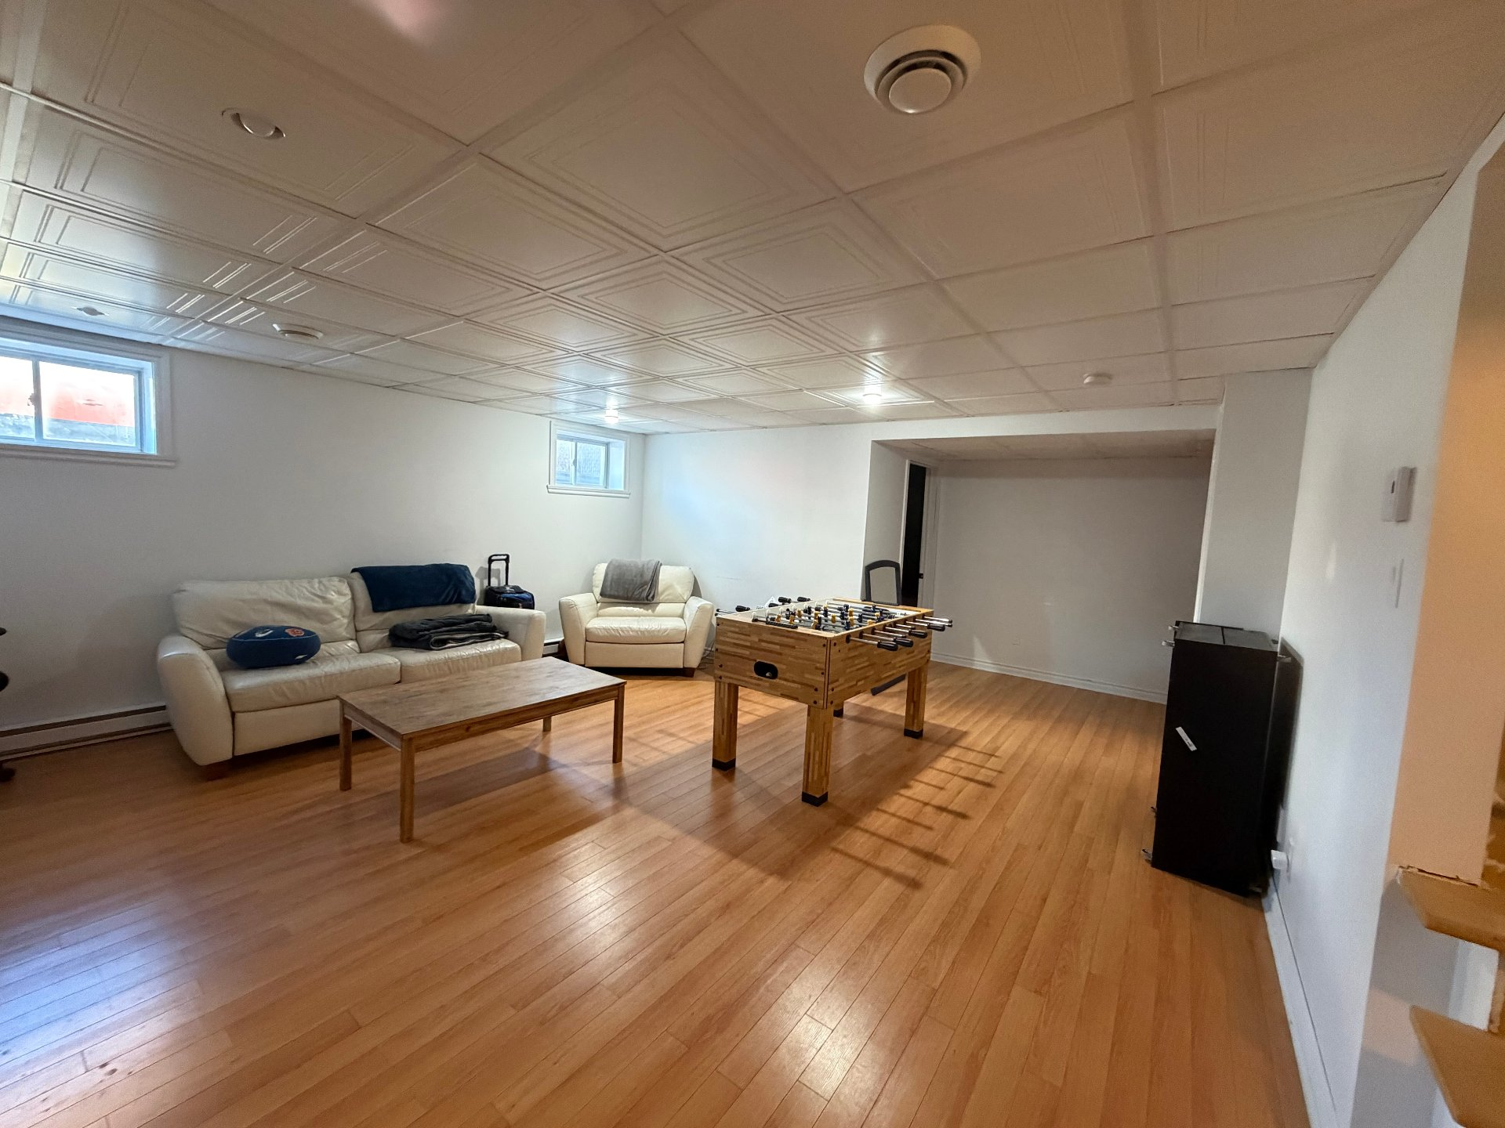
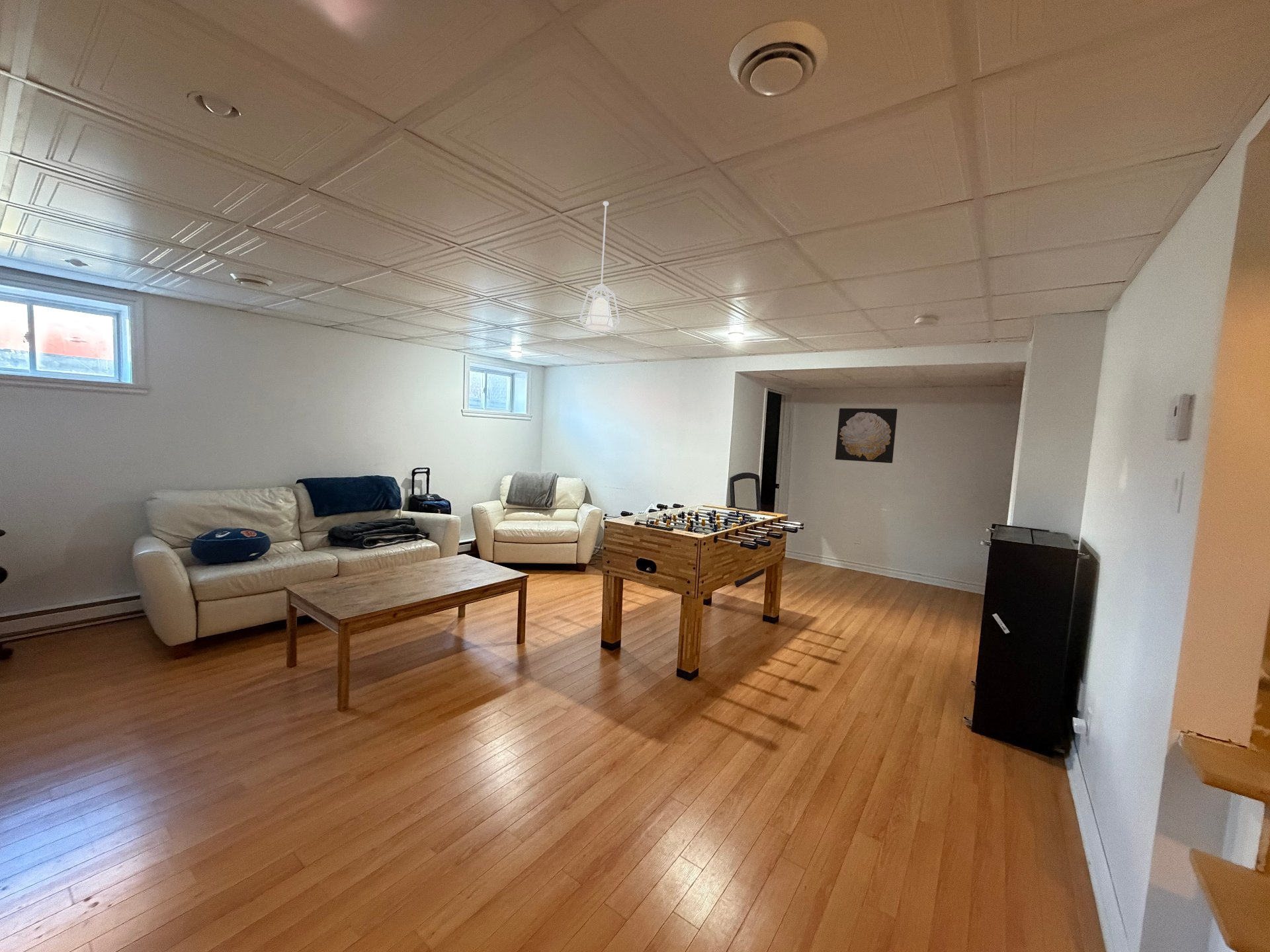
+ wall art (865, 435)
+ pendant lamp (602, 266)
